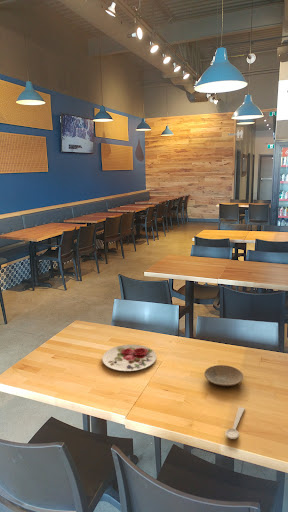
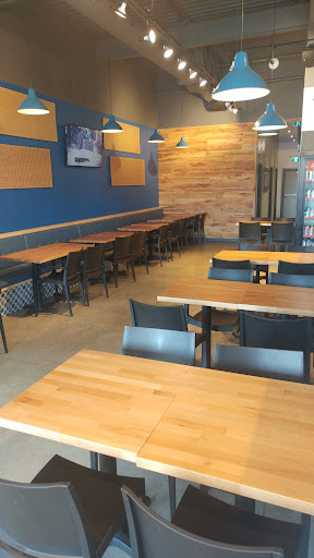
- plate (129, 356)
- spoon (235, 421)
- plate (223, 377)
